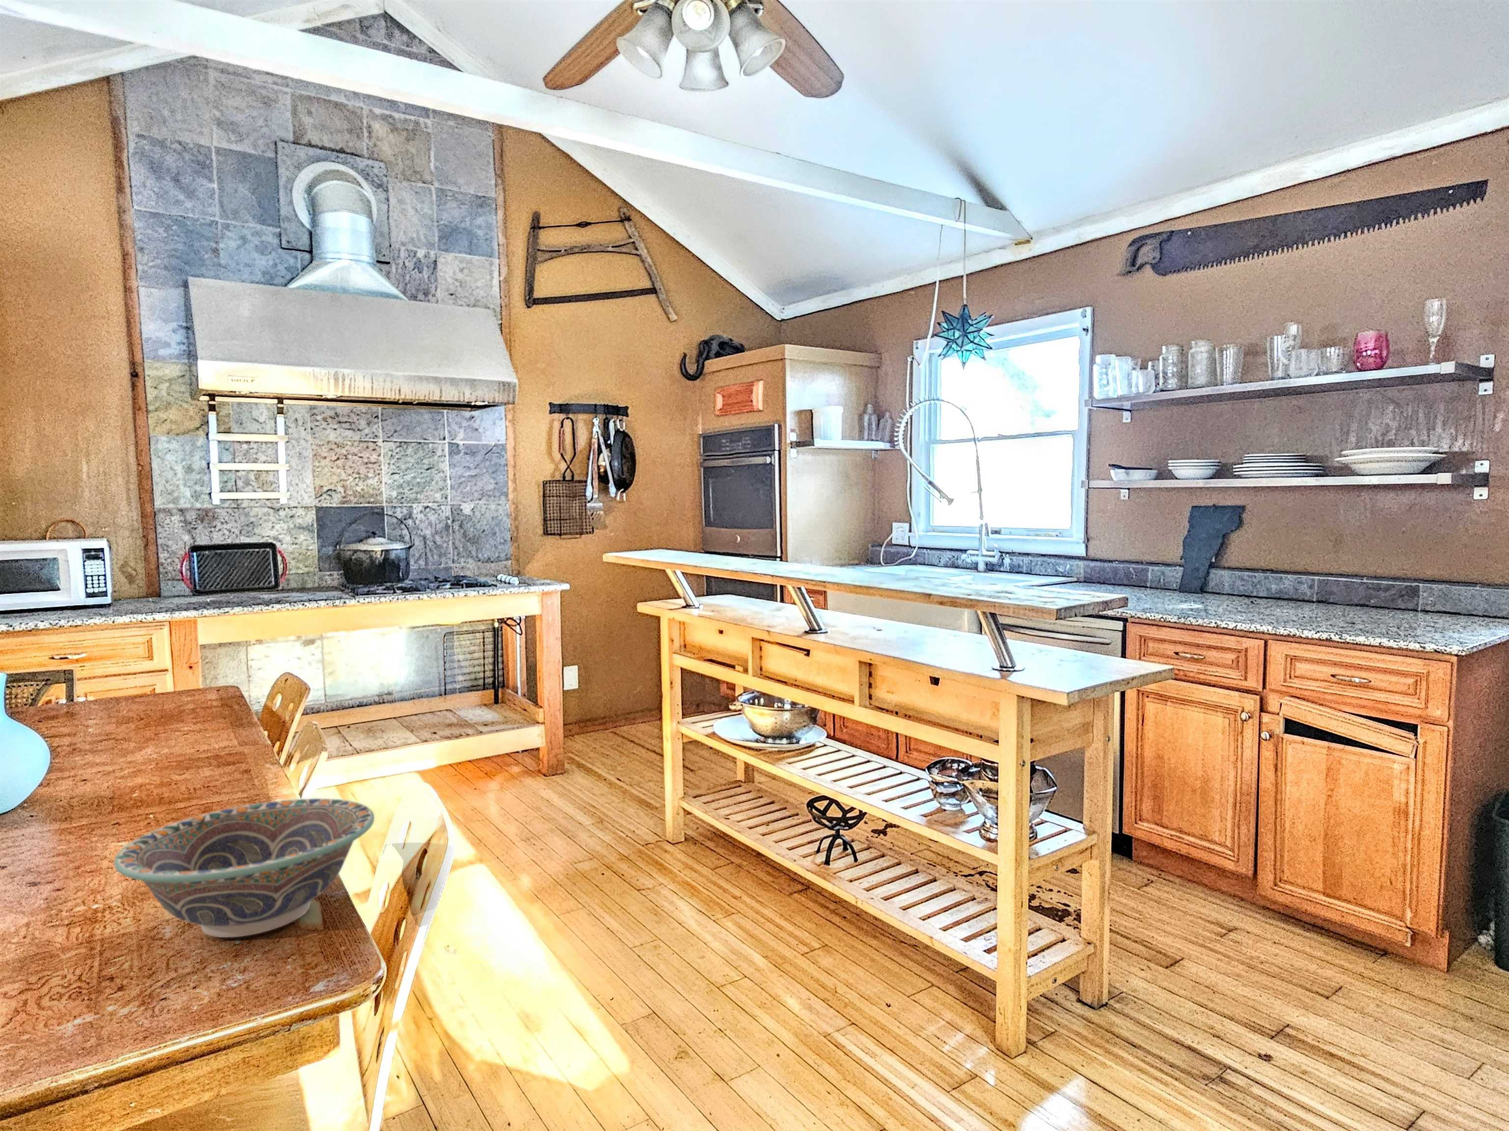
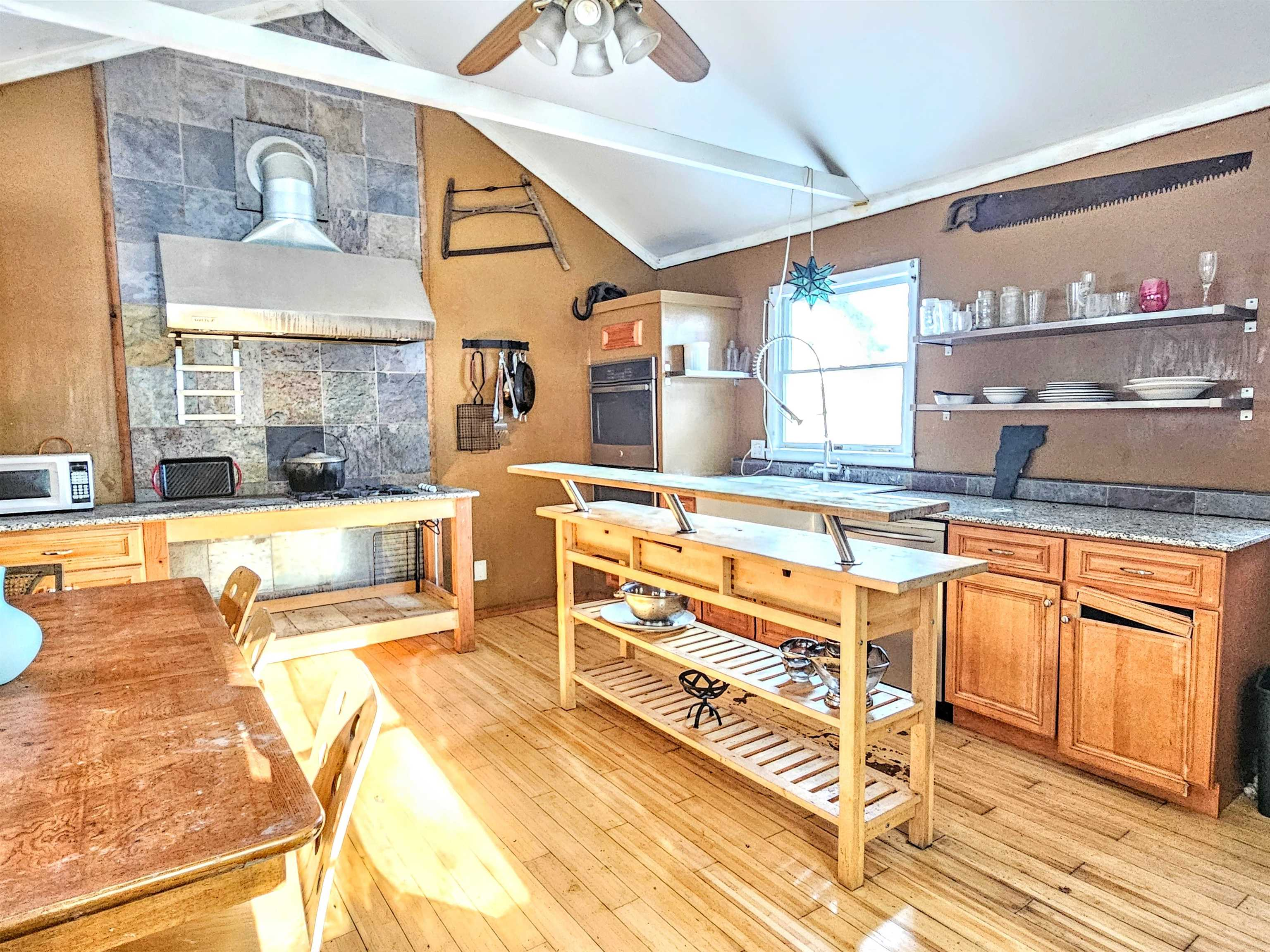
- decorative bowl (254, 872)
